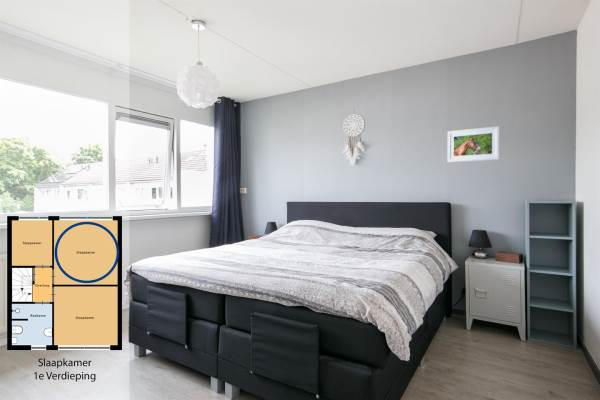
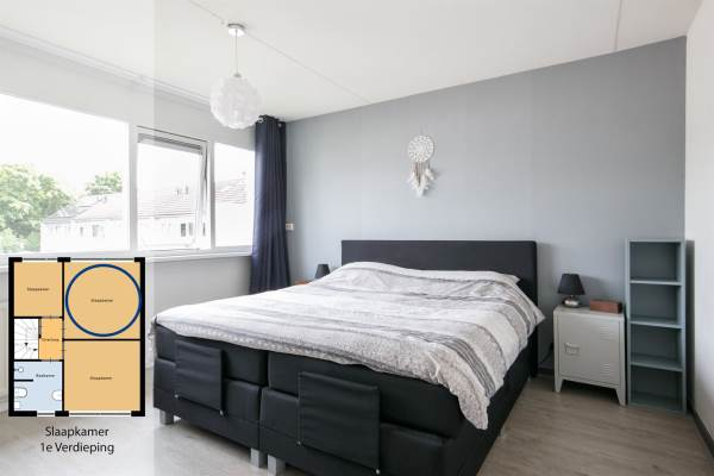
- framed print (472, 145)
